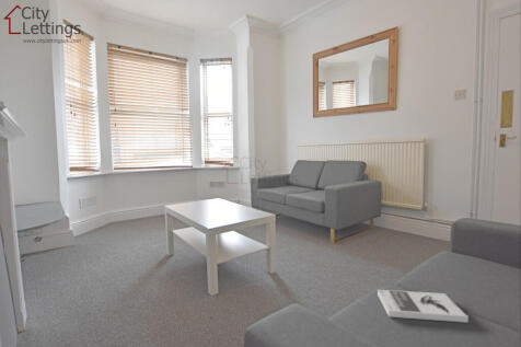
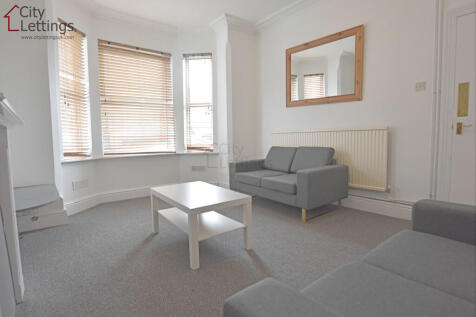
- book (418, 304)
